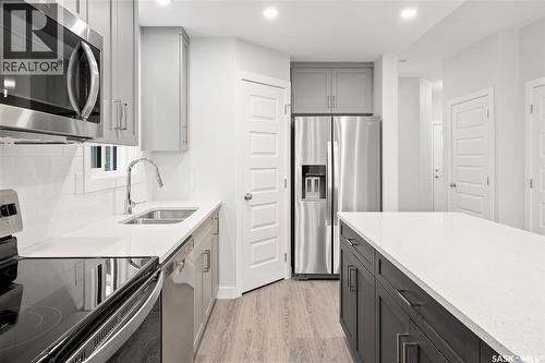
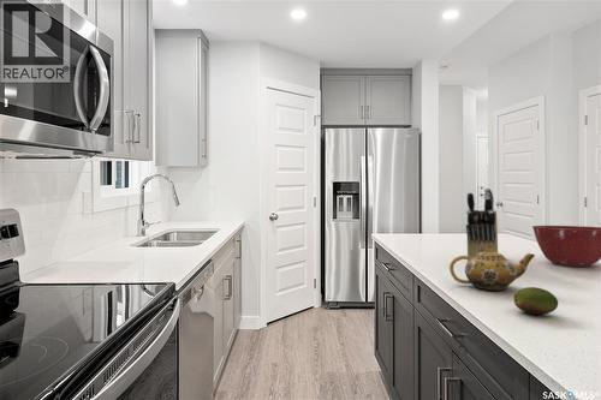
+ knife block (482, 225)
+ mixing bowl (571, 245)
+ teapot (490, 265)
+ fruit (535, 300)
